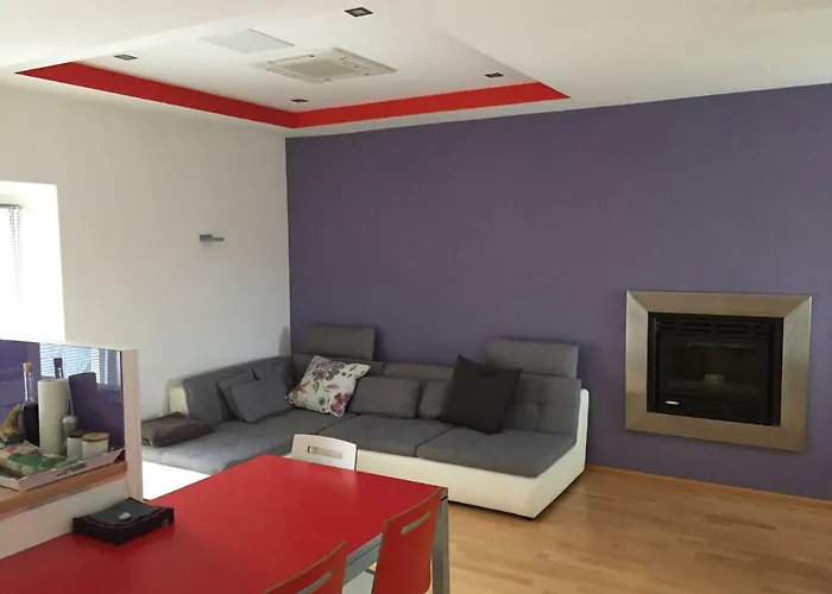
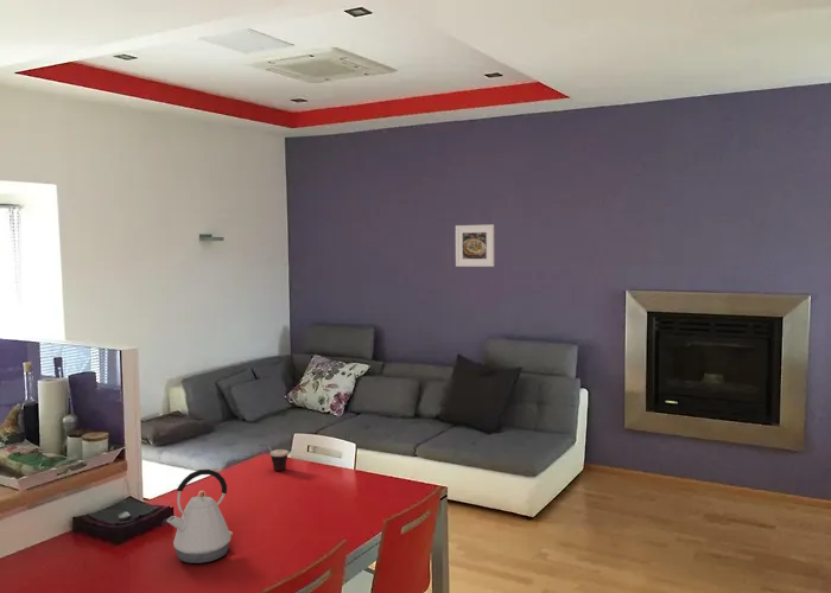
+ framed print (474, 246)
+ cup (273, 455)
+ kettle (199, 512)
